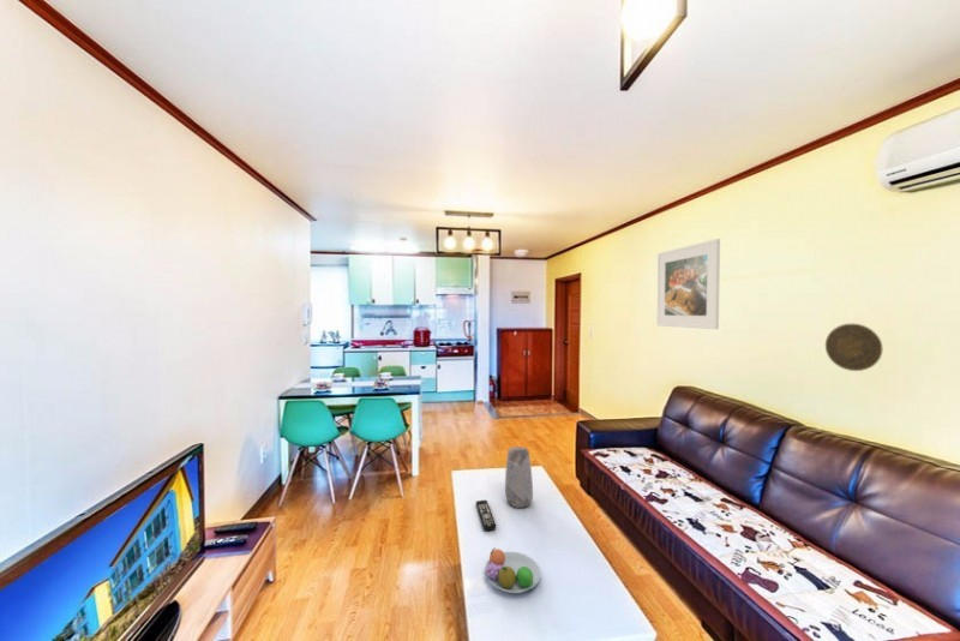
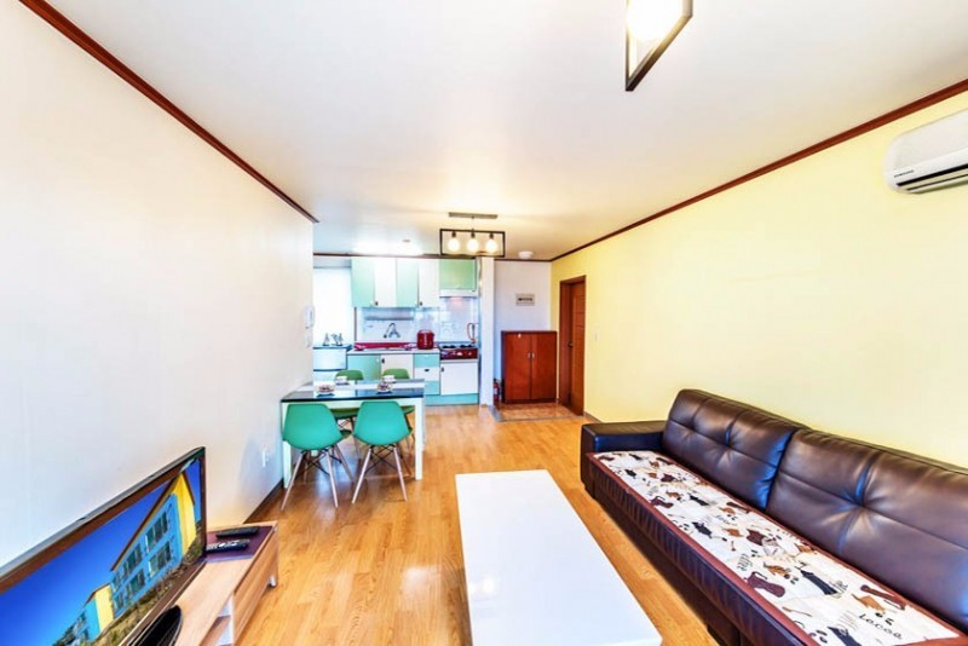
- vase (518, 475)
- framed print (684, 287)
- decorative plate (850, 347)
- remote control (485, 514)
- fruit bowl (512, 567)
